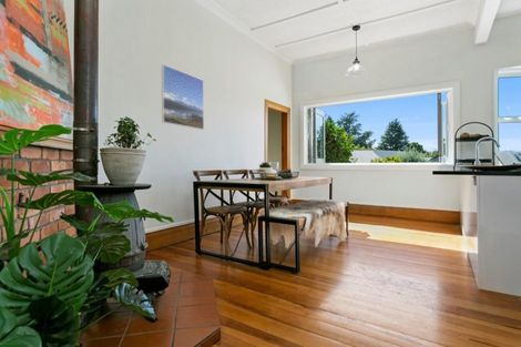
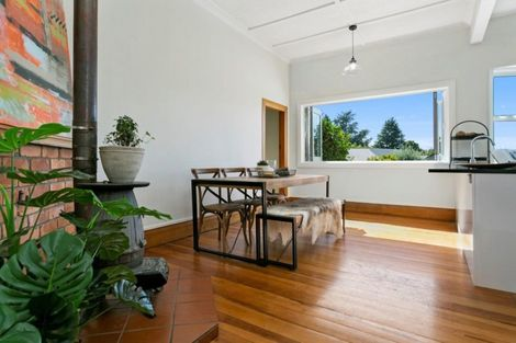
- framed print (184, 99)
